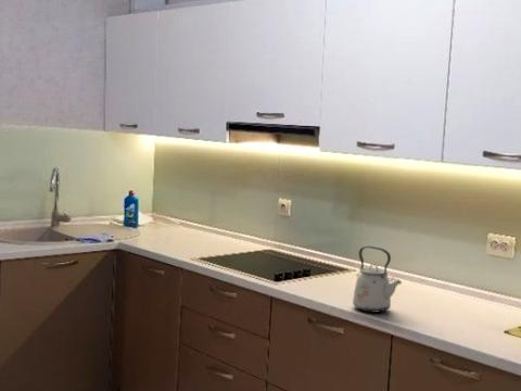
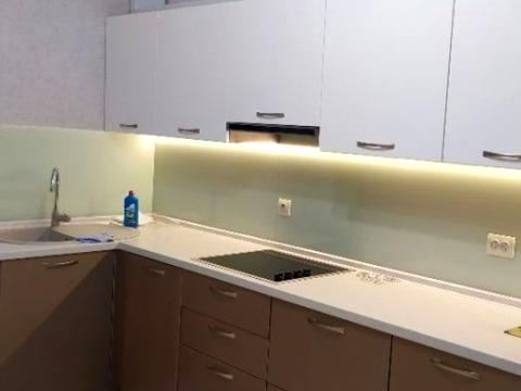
- kettle (379, 279)
